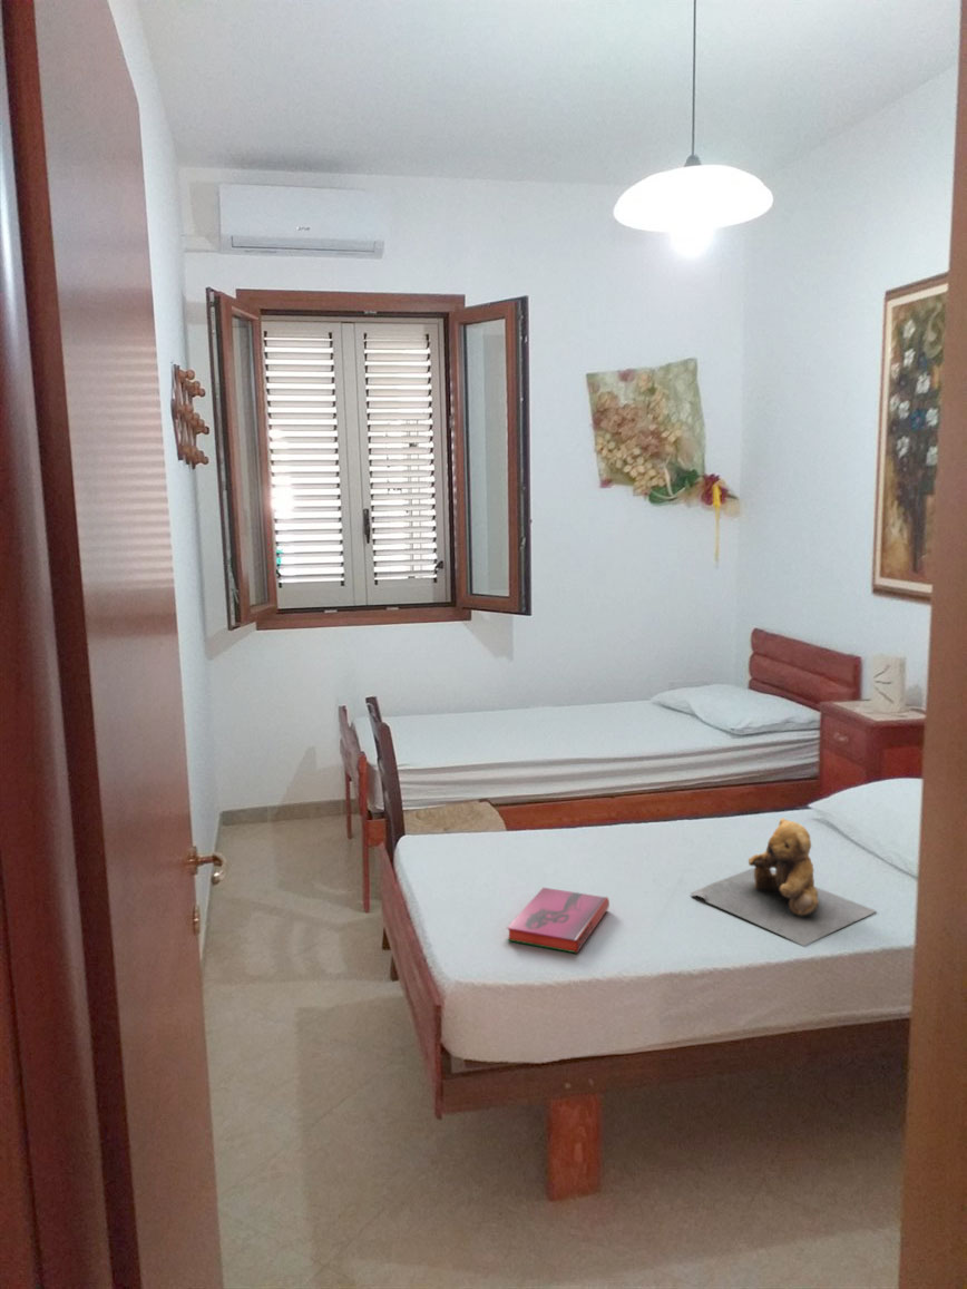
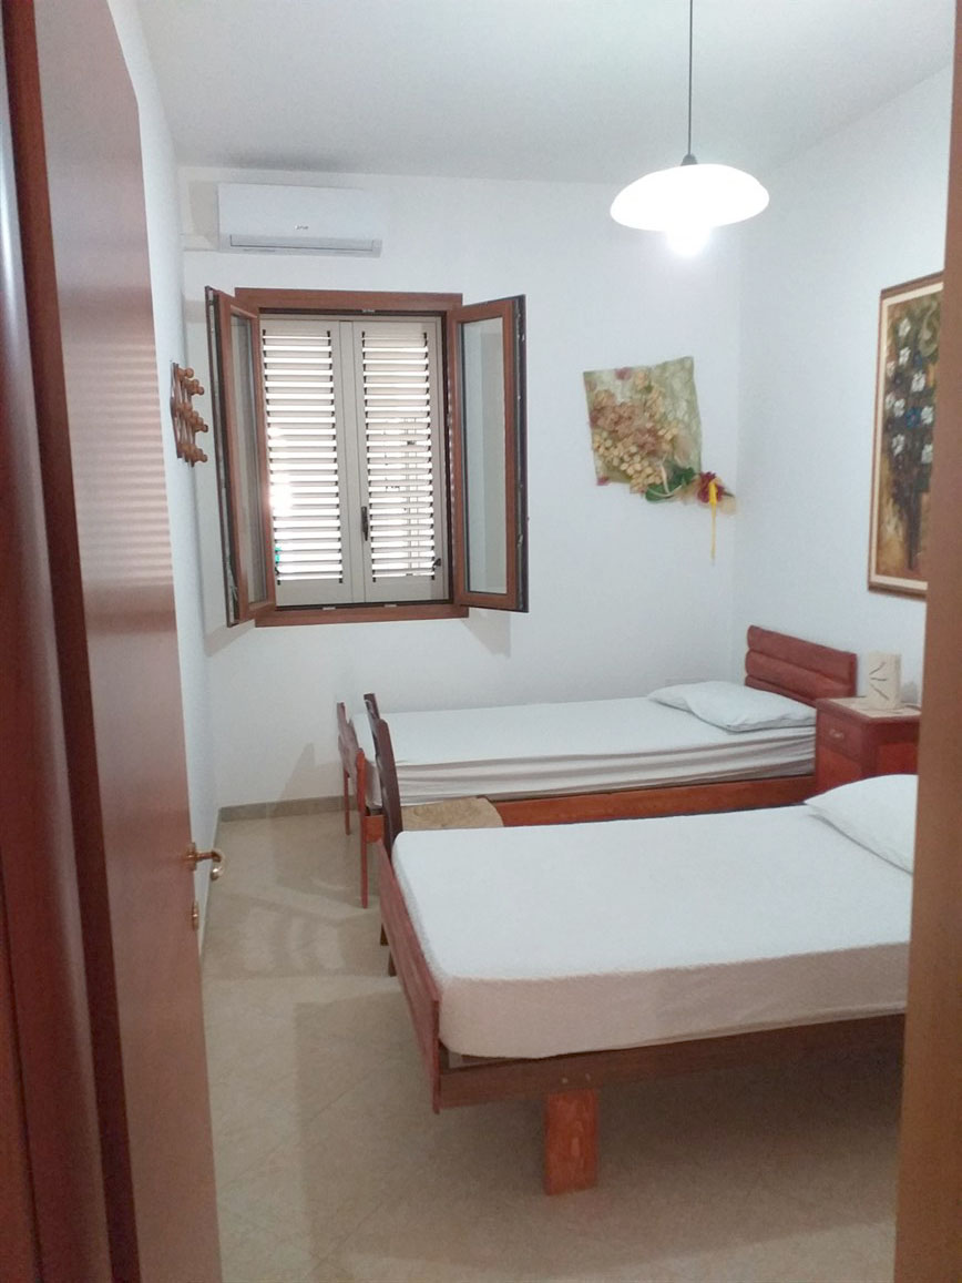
- teddy bear (781, 862)
- hardback book (559, 918)
